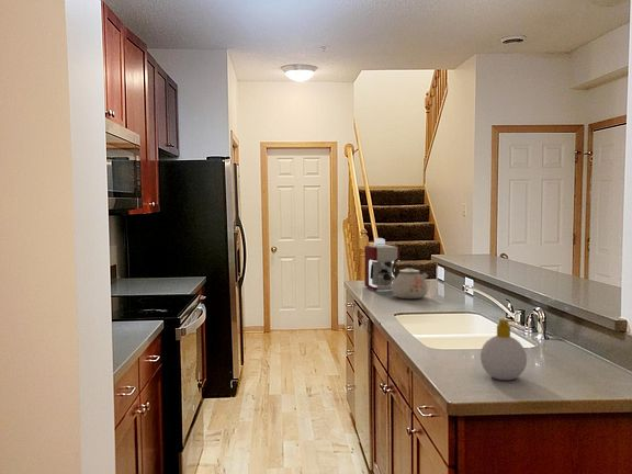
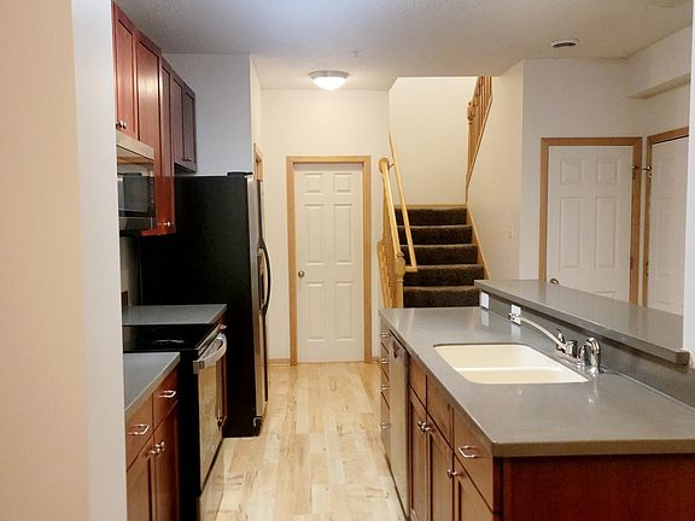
- kettle (409, 276)
- coffee maker (384, 263)
- soap bottle (503, 348)
